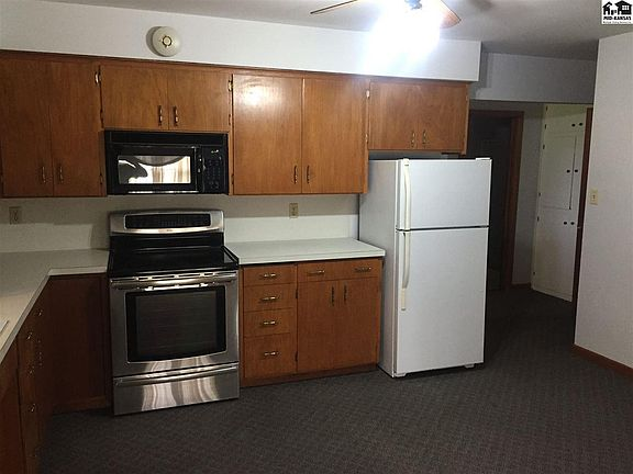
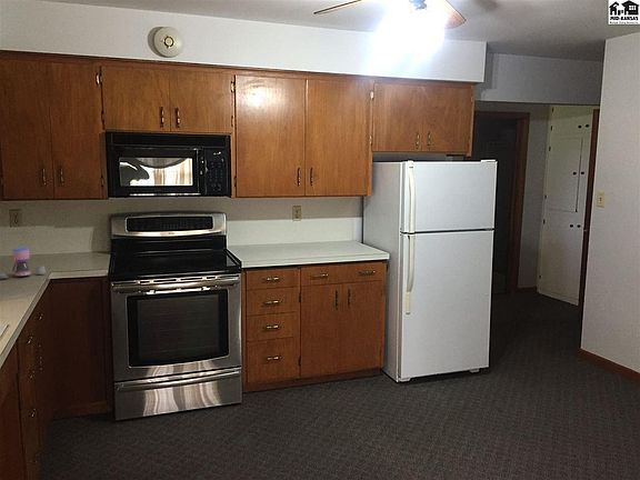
+ coffee maker (18, 261)
